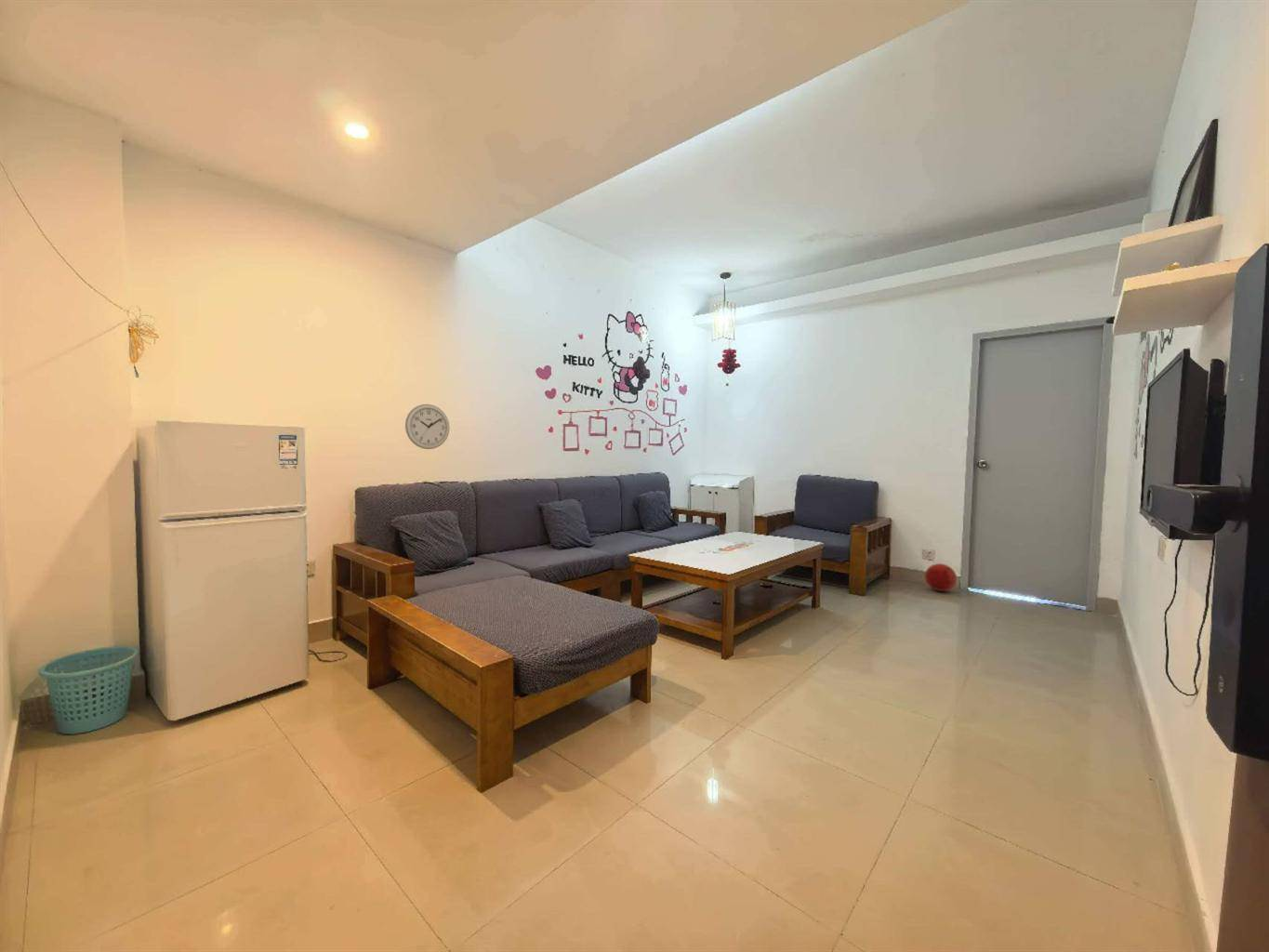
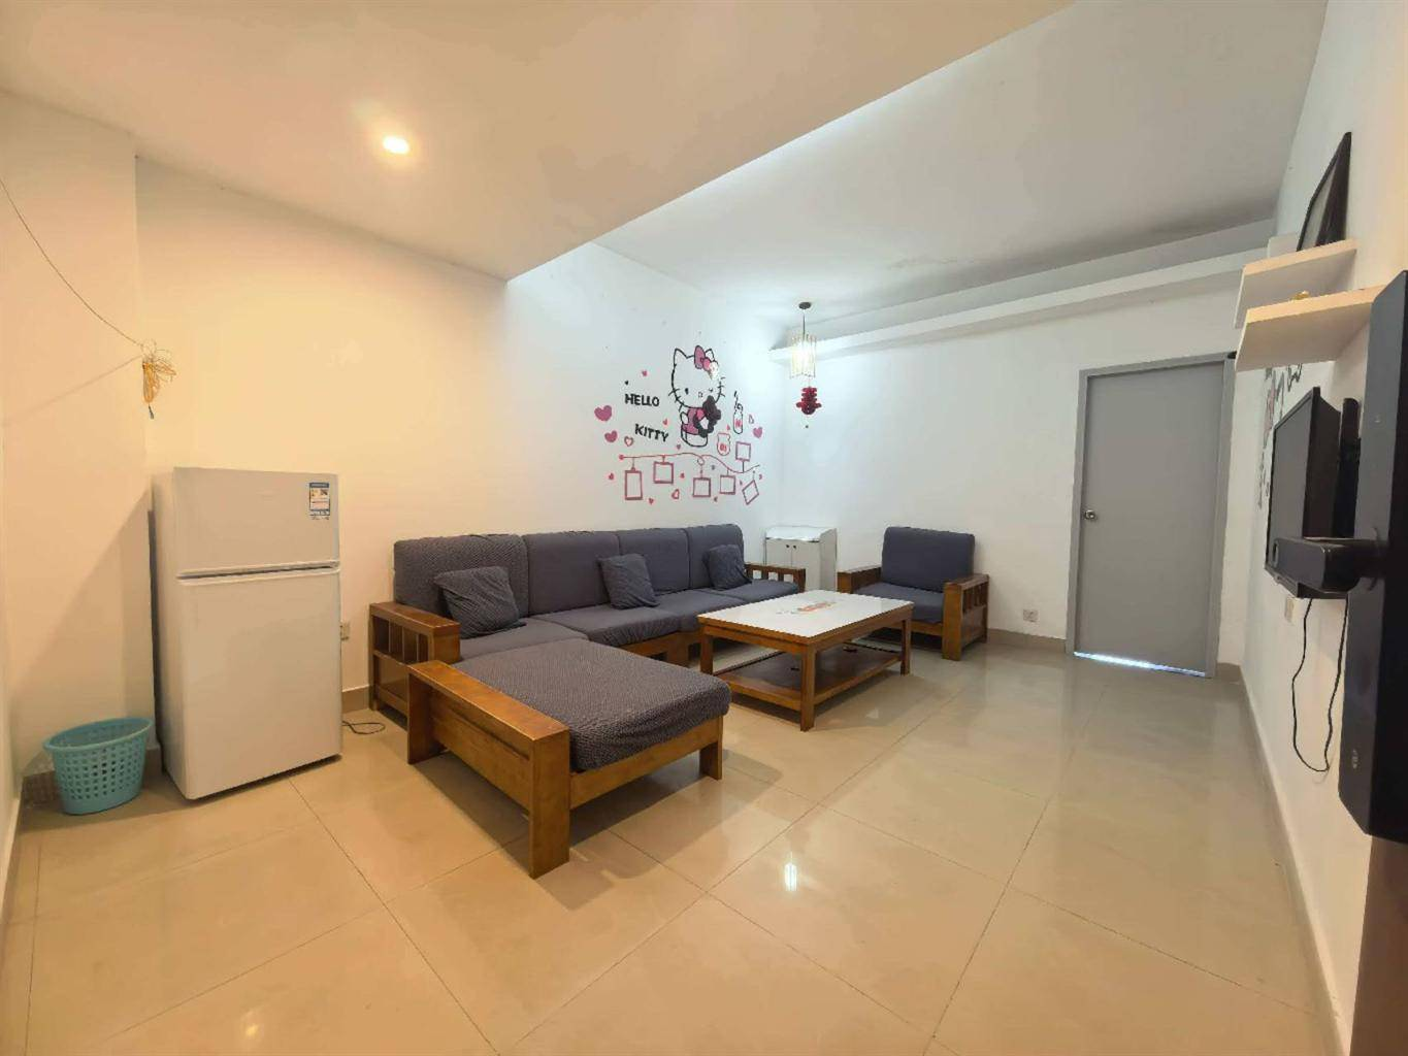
- wall clock (428, 427)
- ball (940, 577)
